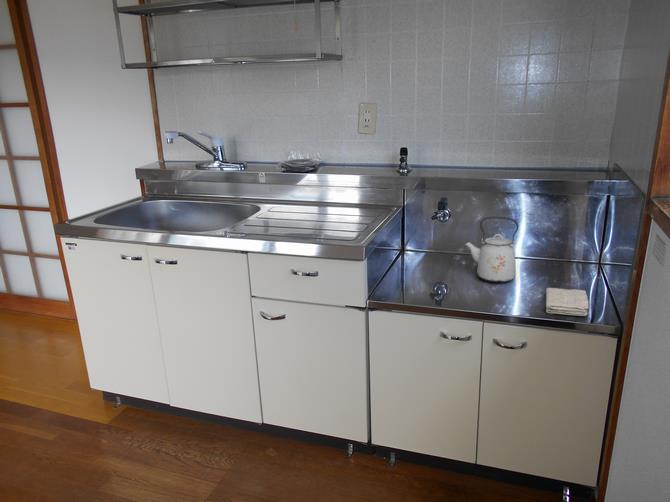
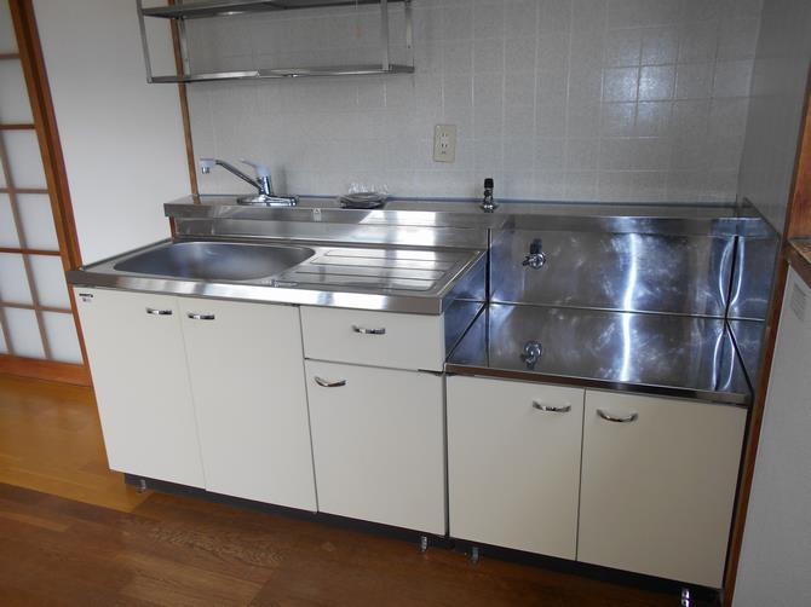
- kettle (490, 247)
- washcloth (566, 300)
